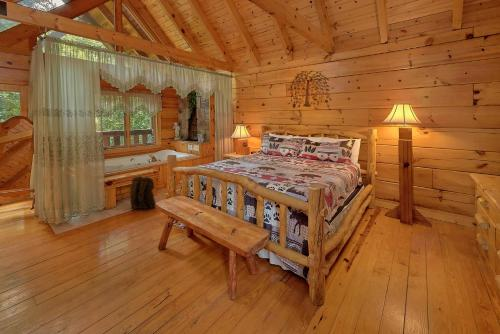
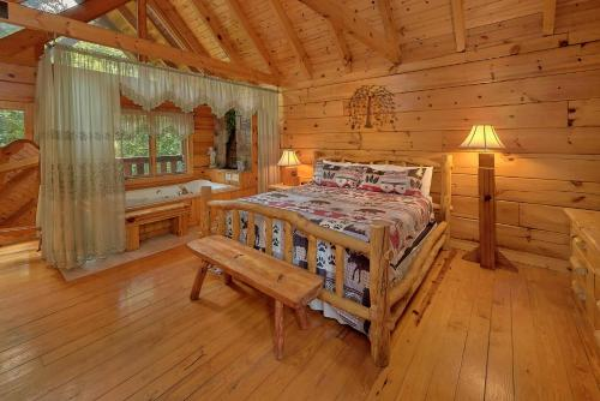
- backpack (142, 191)
